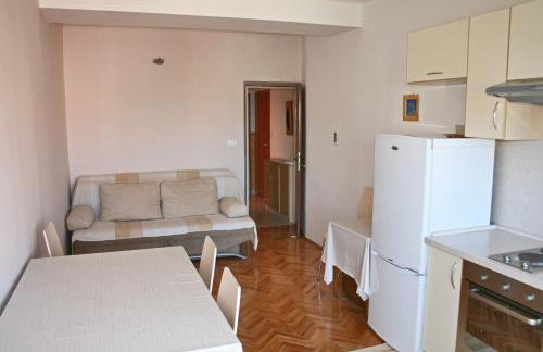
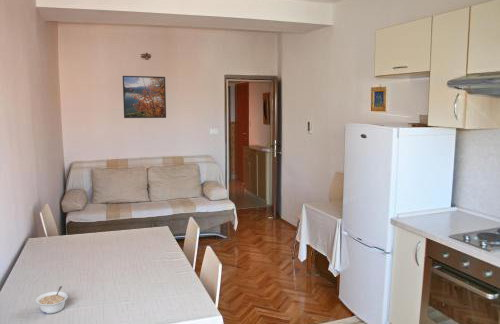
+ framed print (144, 97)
+ legume (52, 301)
